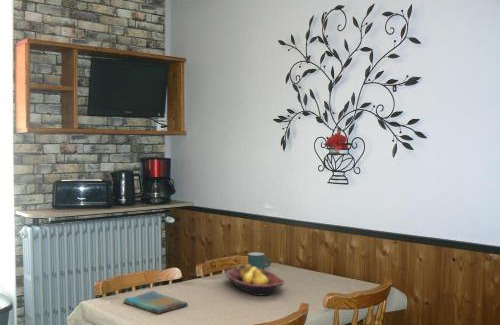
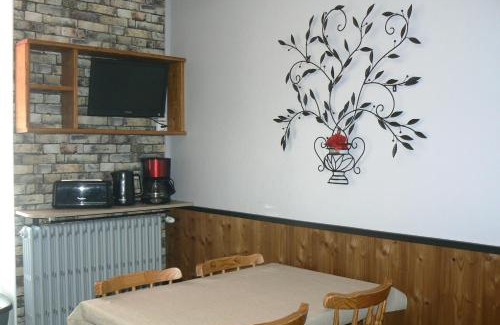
- dish towel (155, 301)
- fruit bowl (253, 277)
- mug (258, 262)
